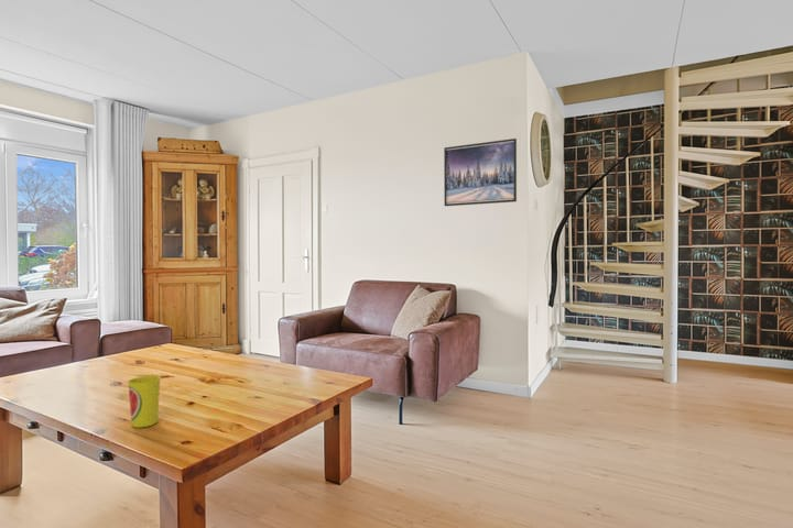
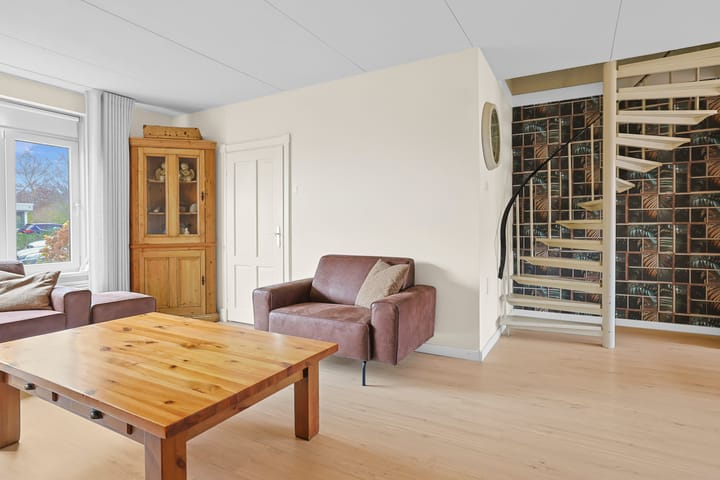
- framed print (478, 173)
- cup (144, 400)
